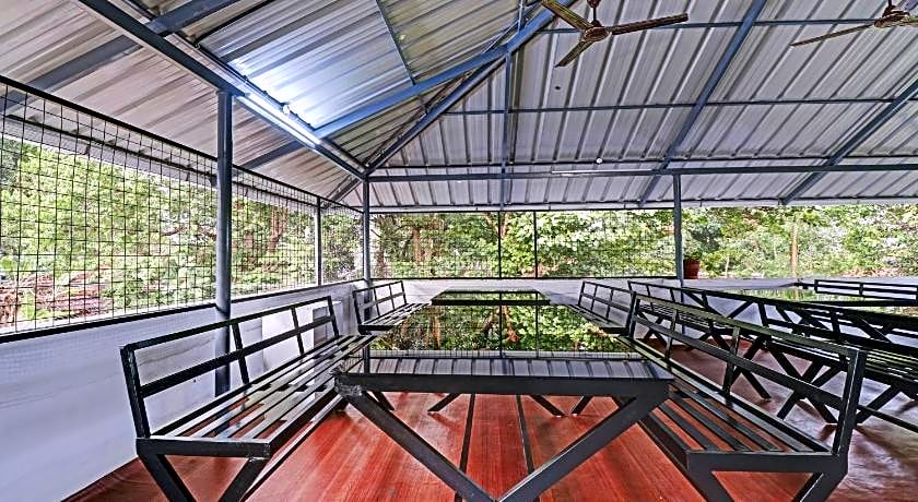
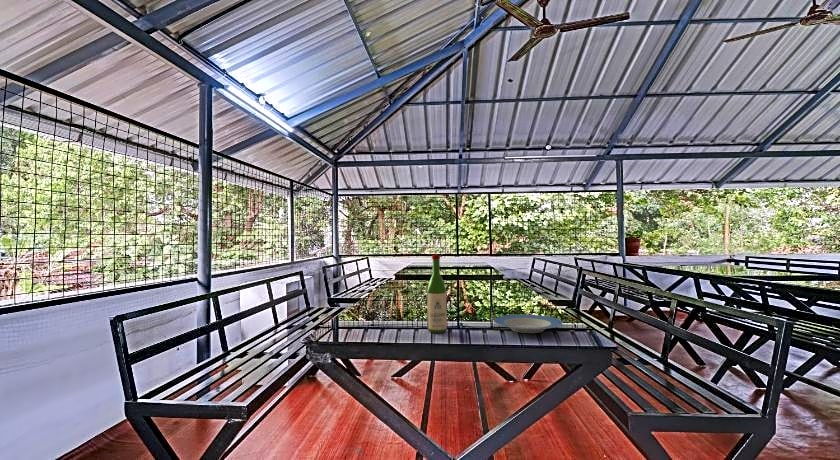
+ plate (527, 325)
+ wine bottle (436, 293)
